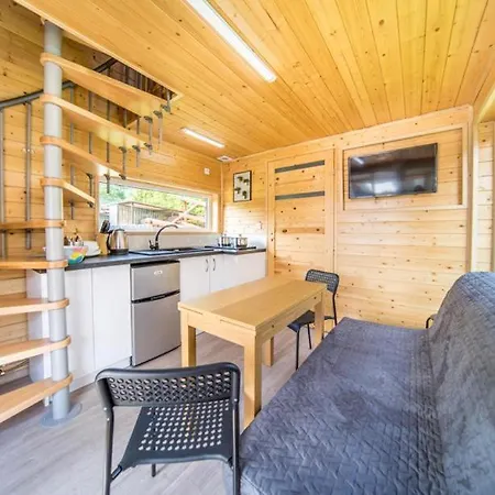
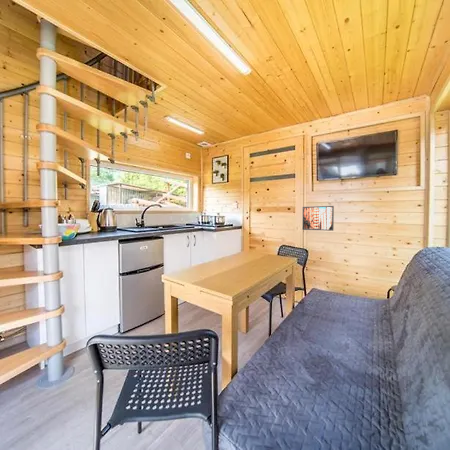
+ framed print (317, 218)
